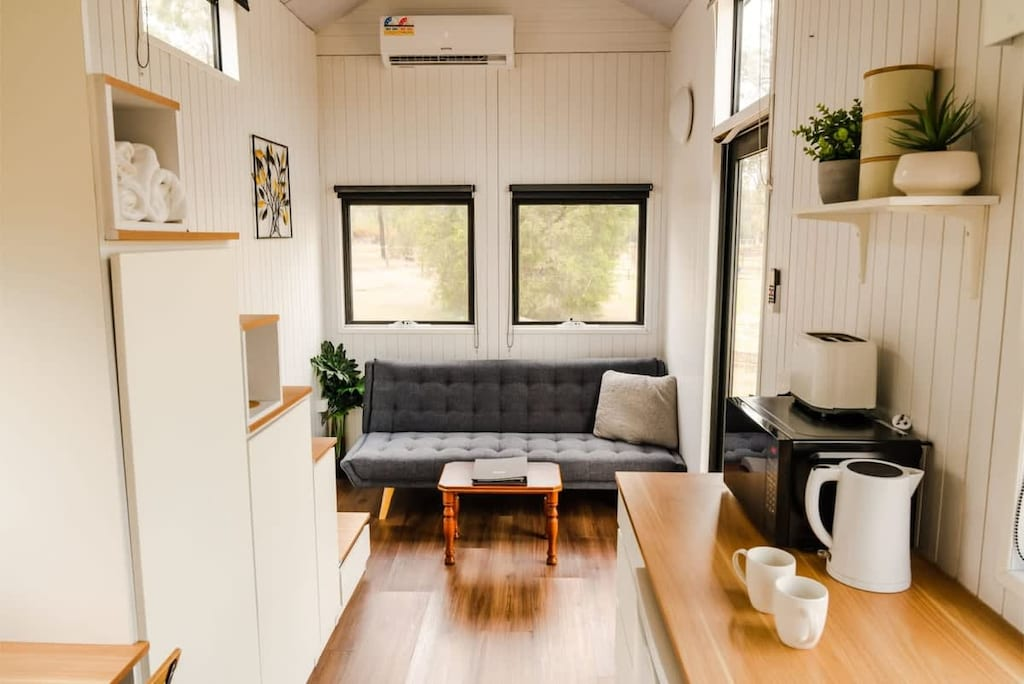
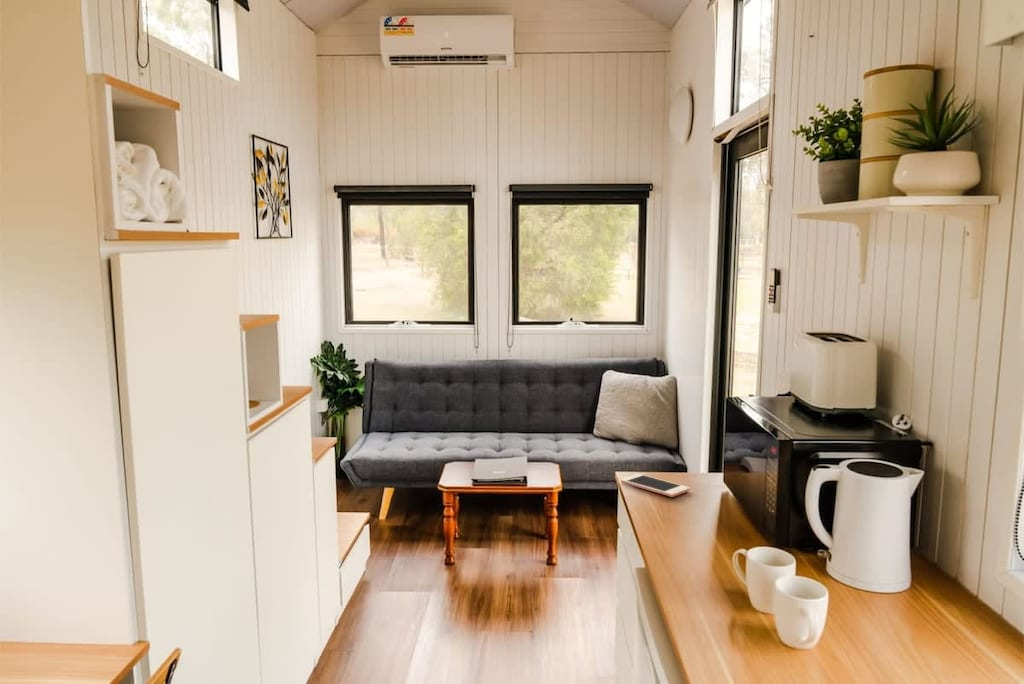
+ cell phone (654, 484)
